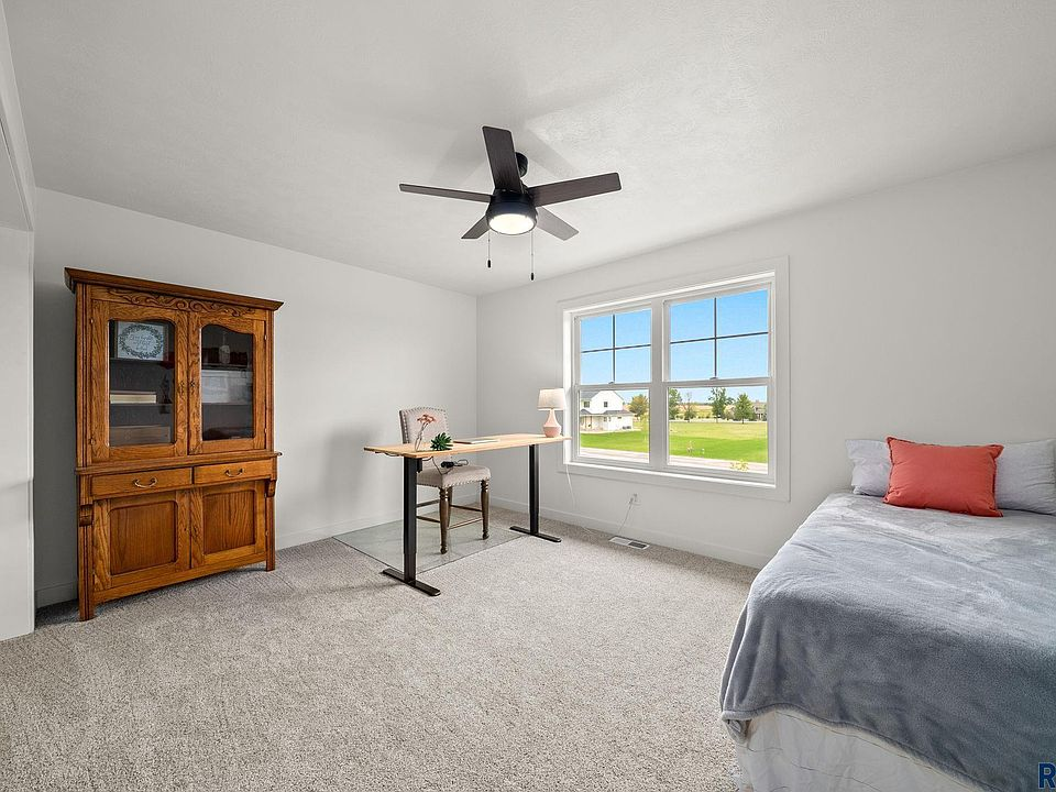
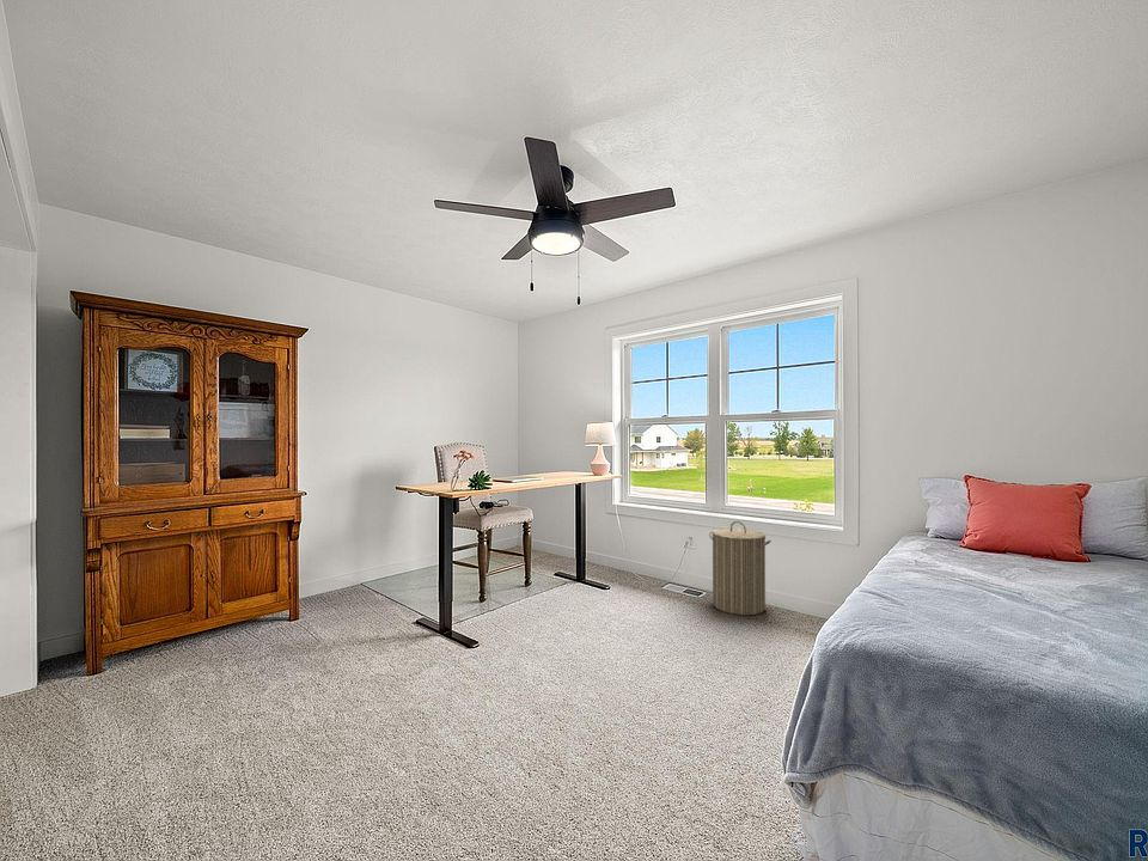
+ laundry hamper (738, 563)
